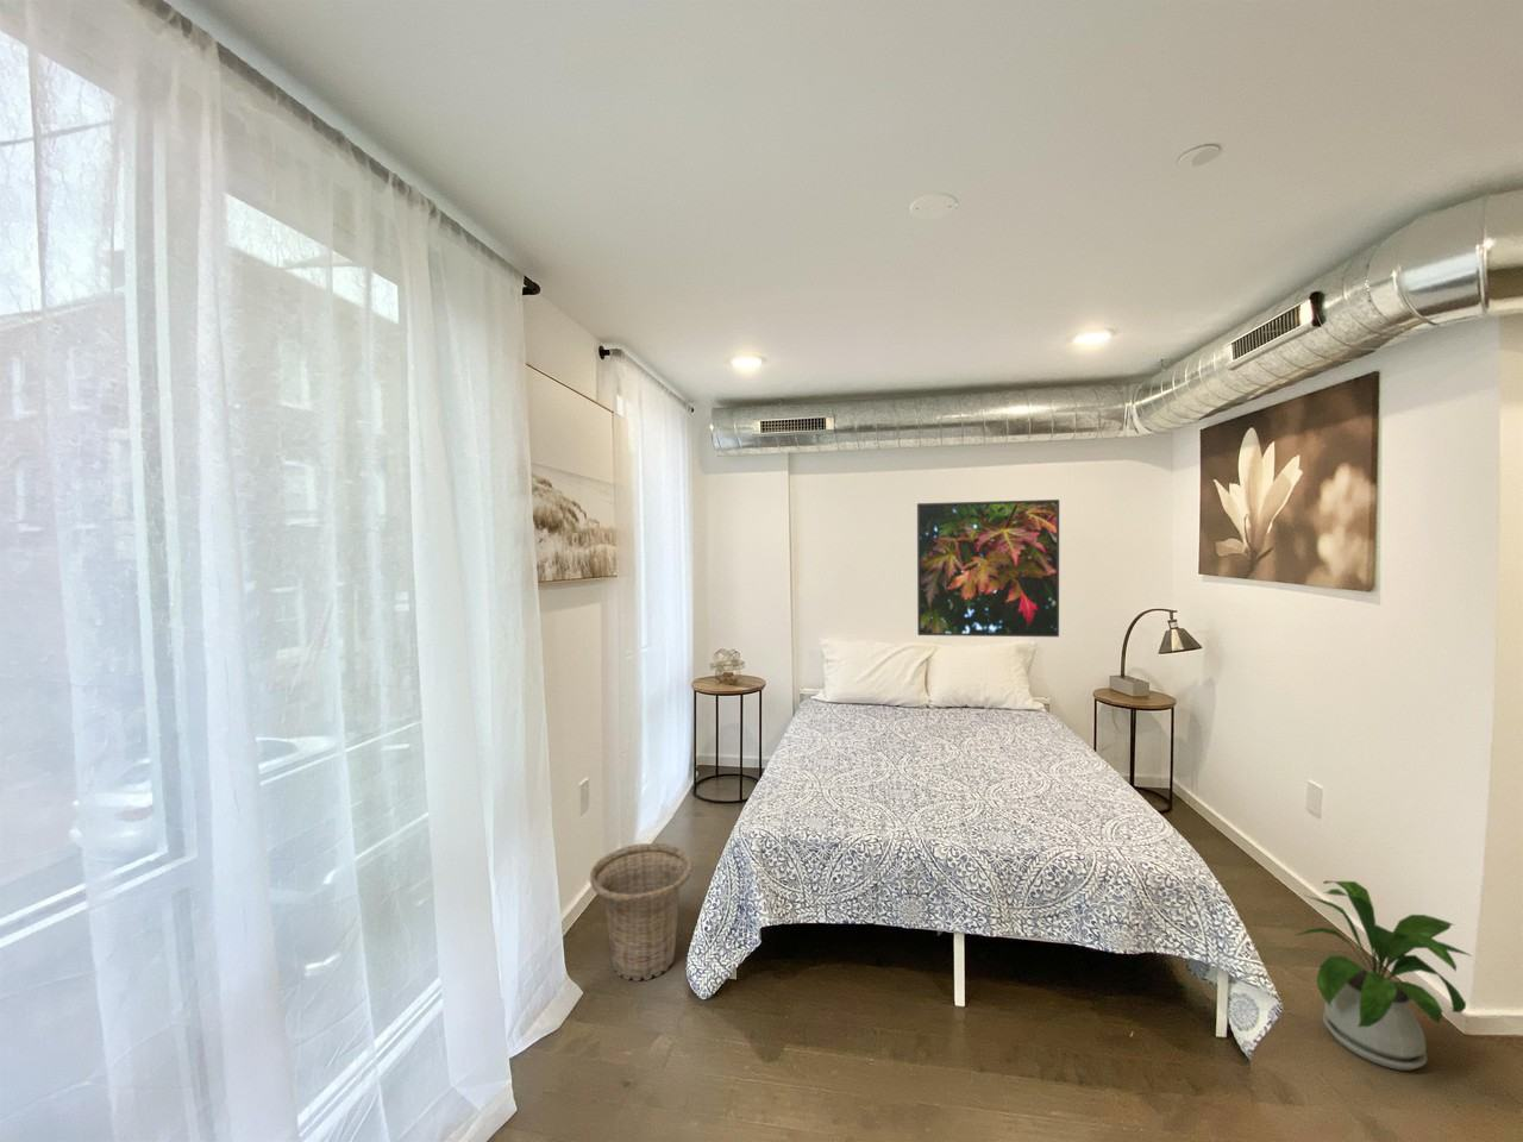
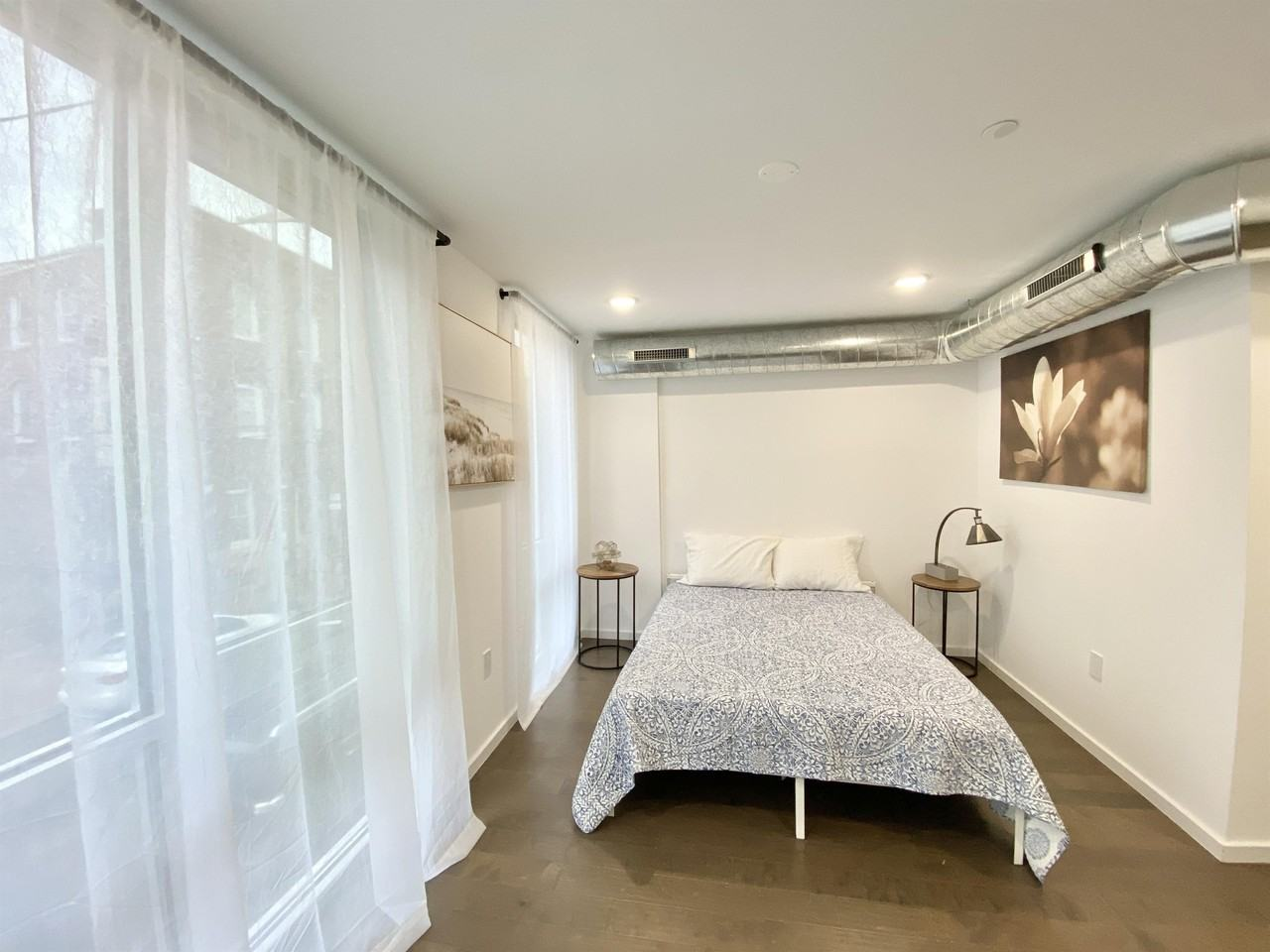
- basket (643, 913)
- house plant (1397, 968)
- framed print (987, 569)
